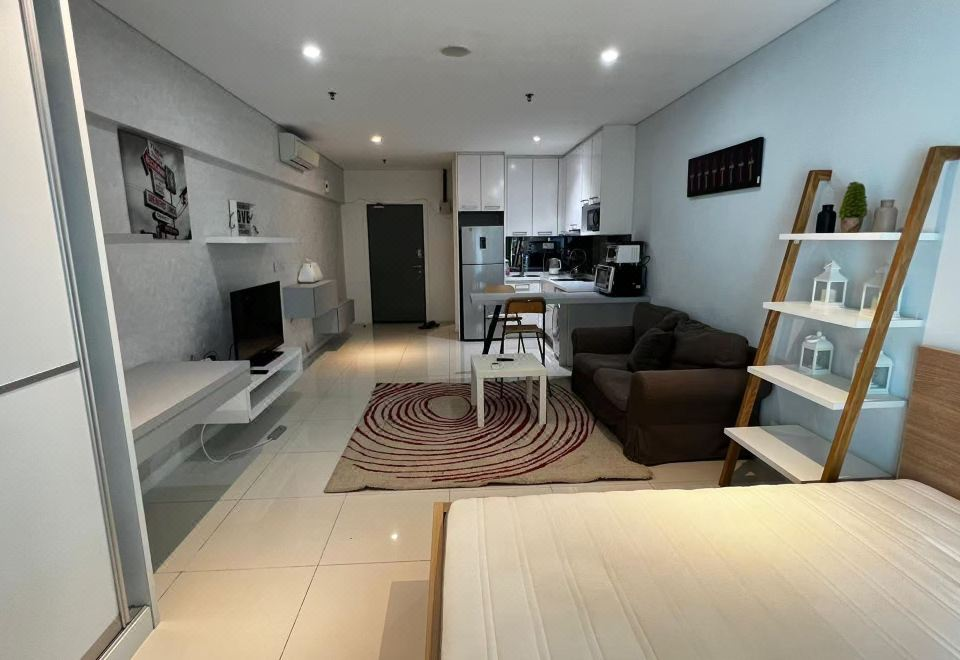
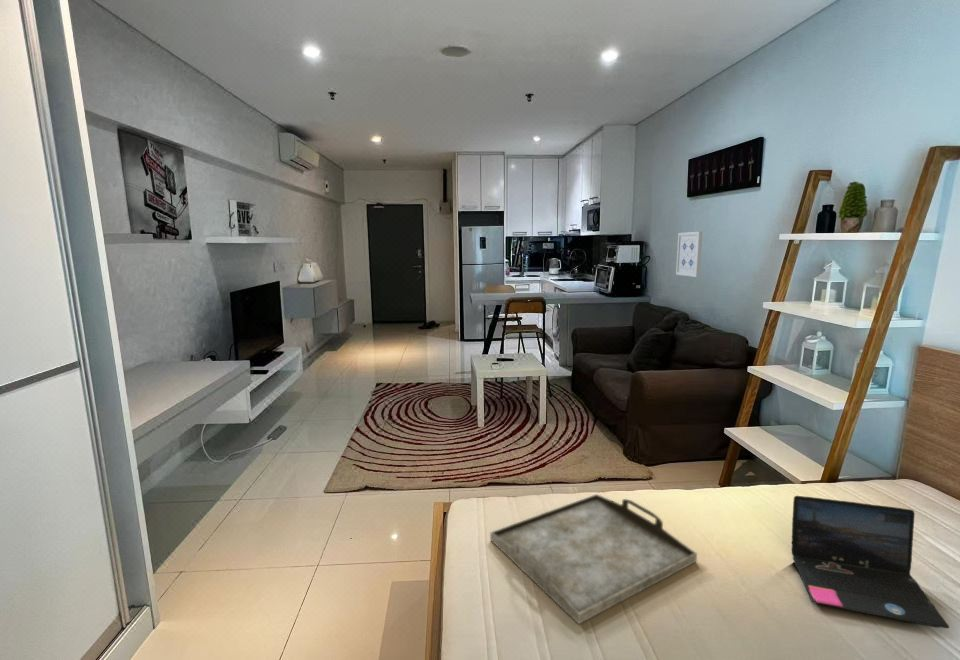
+ laptop (863, 556)
+ wall art (688, 254)
+ serving tray (589, 539)
